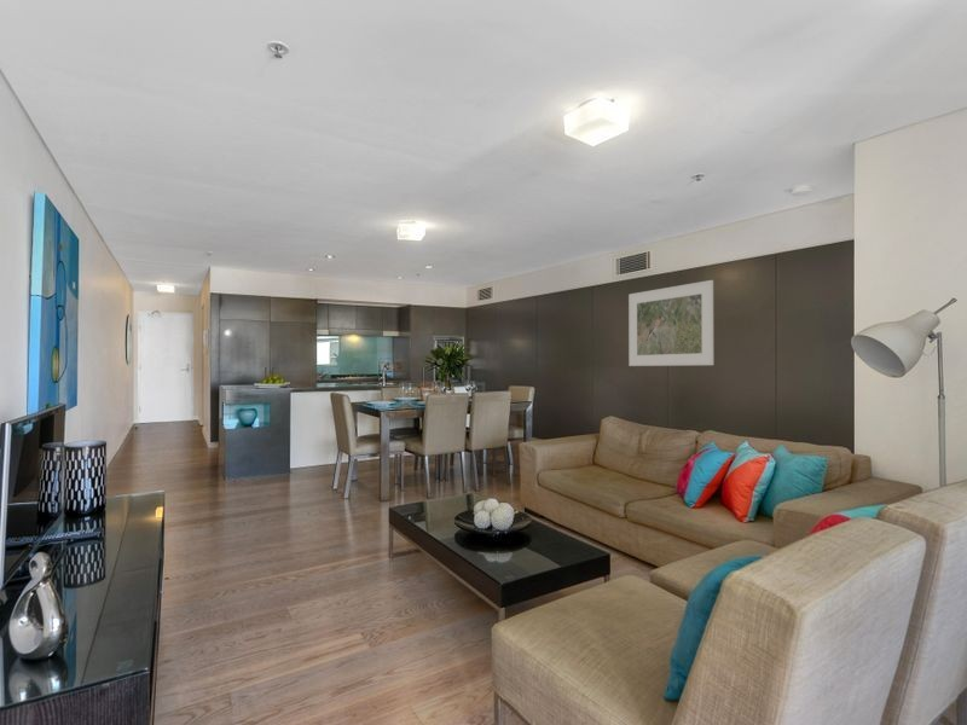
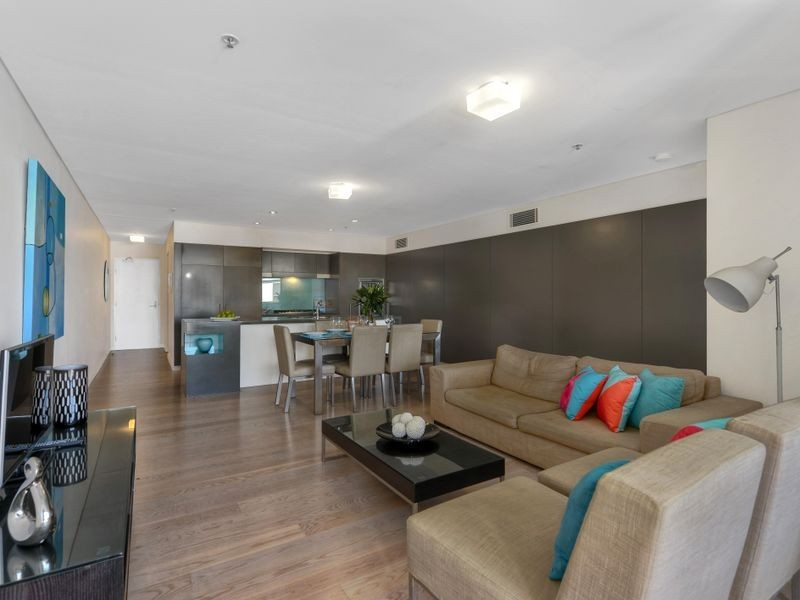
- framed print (667, 326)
